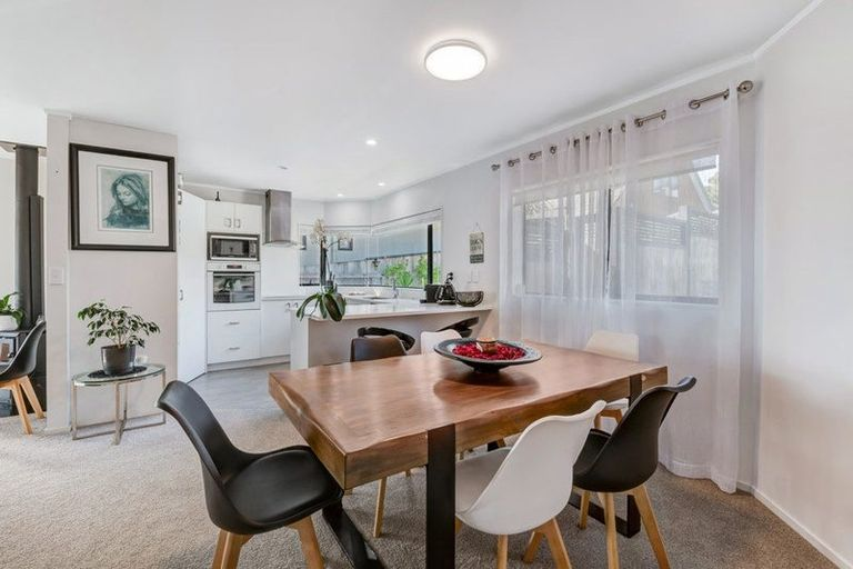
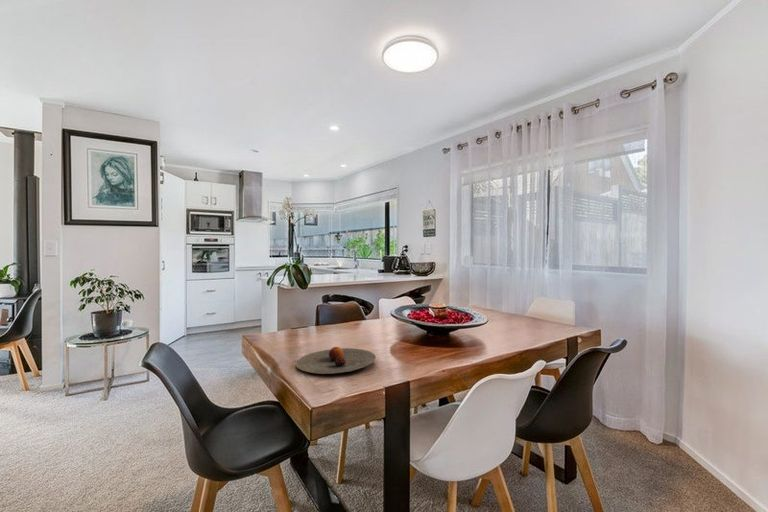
+ plate (336, 356)
